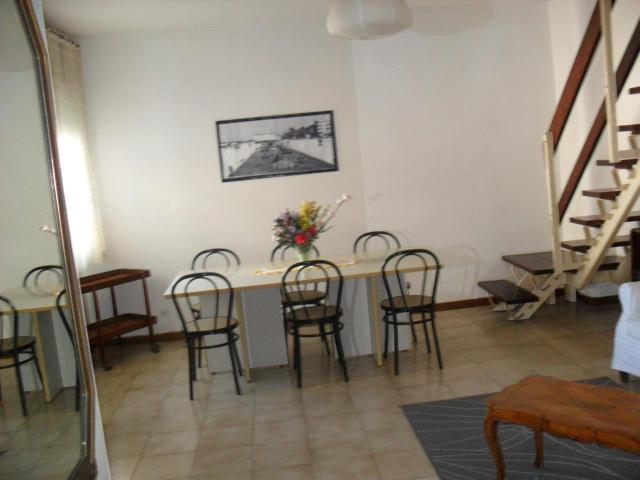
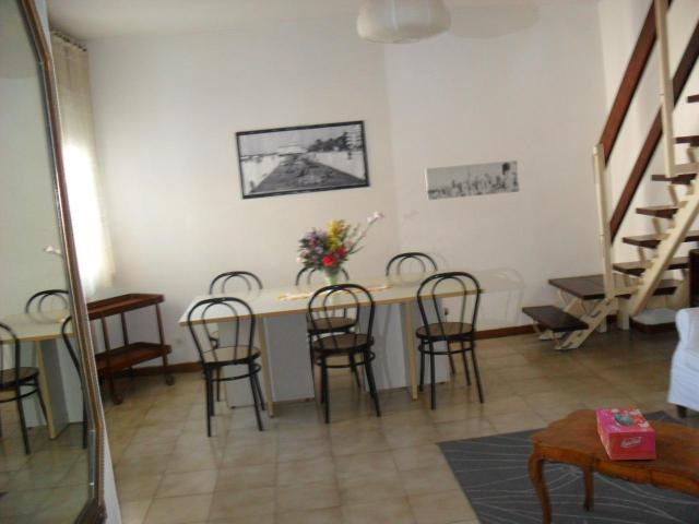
+ tissue box (624, 432)
+ wall art (472, 180)
